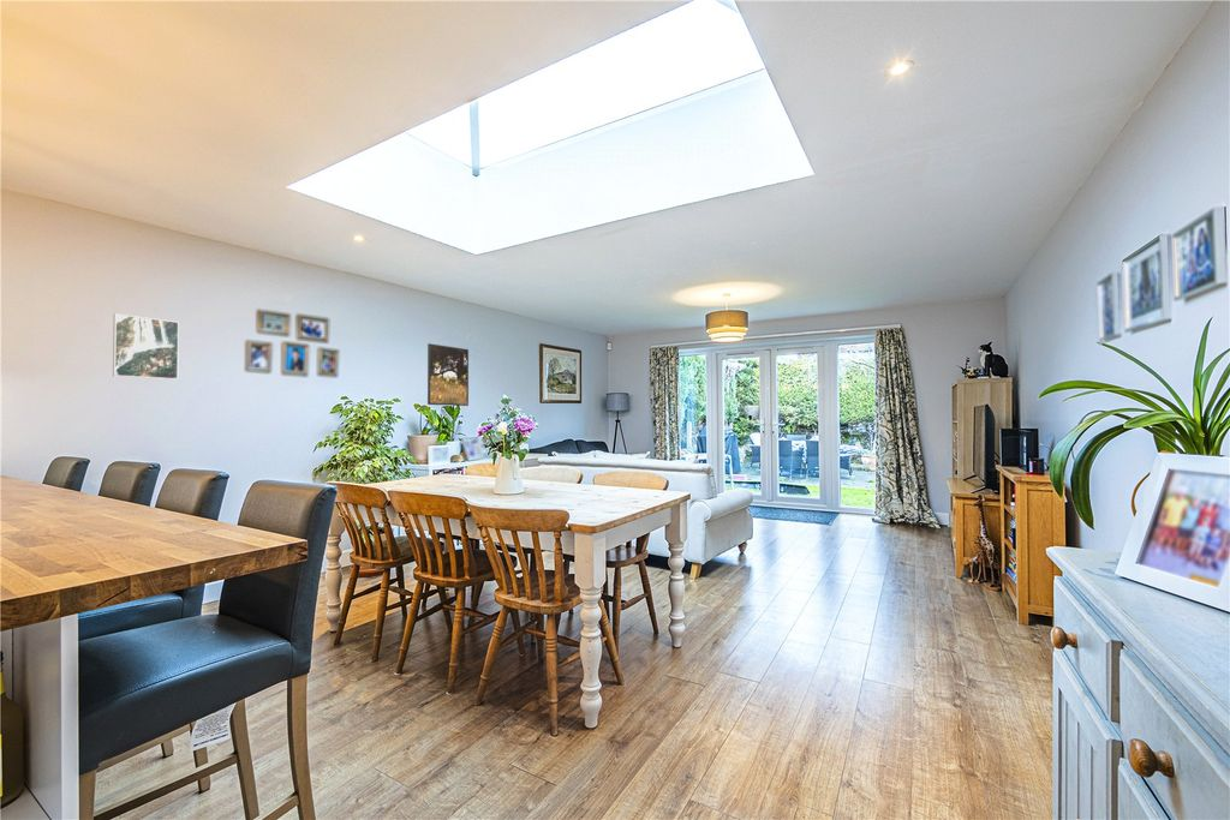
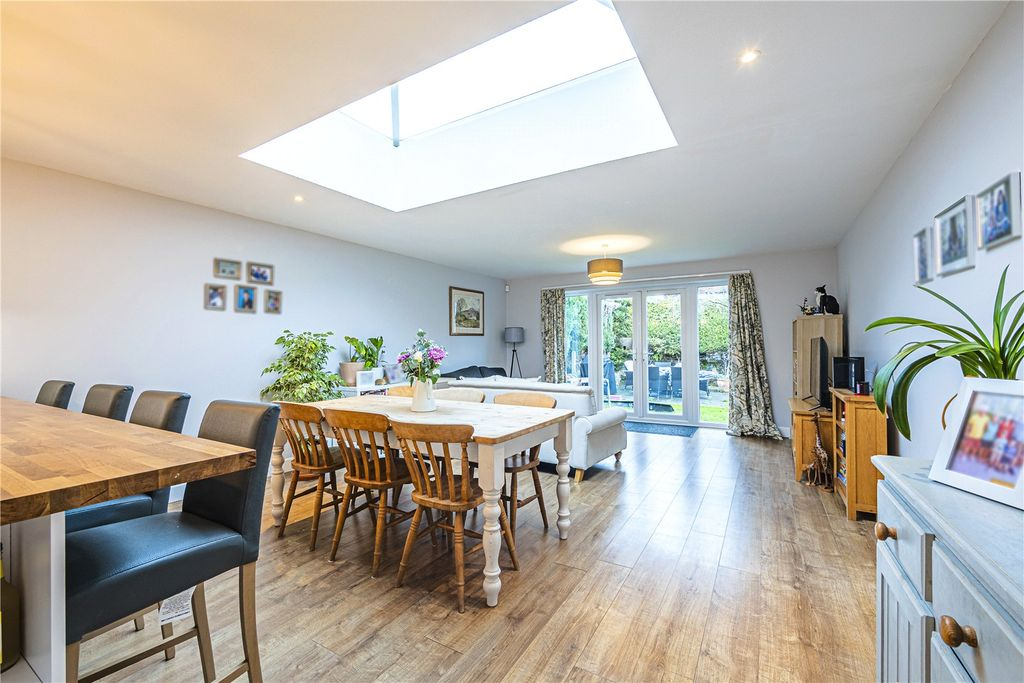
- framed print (448, 376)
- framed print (147, 347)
